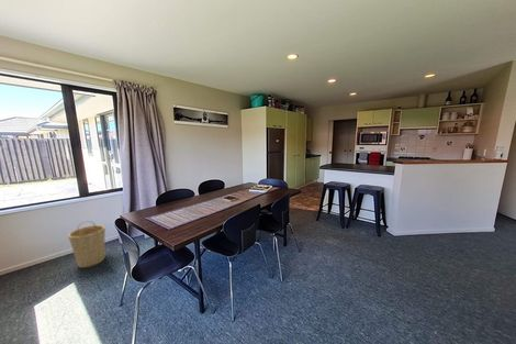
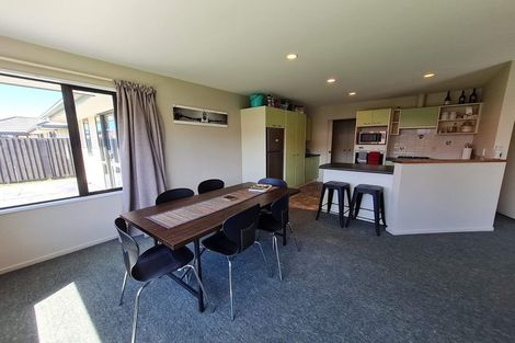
- basket (89, 243)
